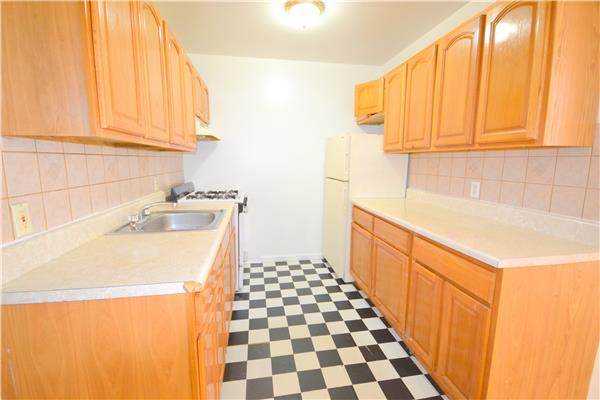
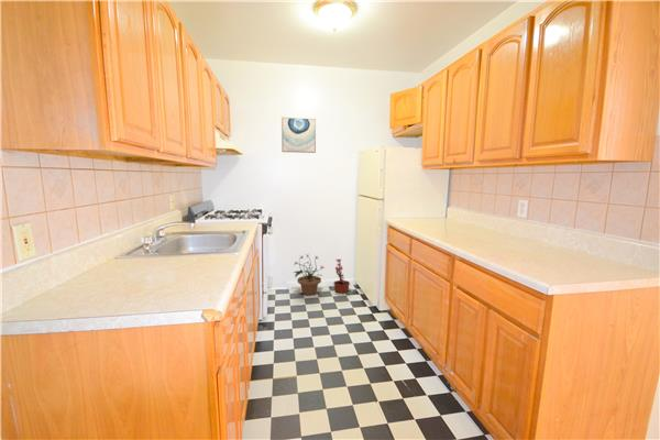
+ wall art (298, 134)
+ potted plant (308, 273)
+ potted plant (342, 275)
